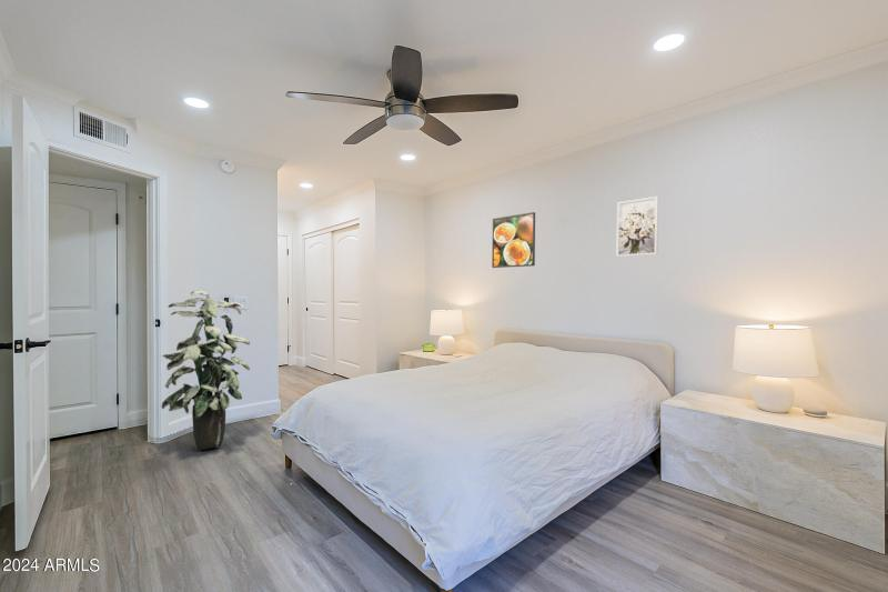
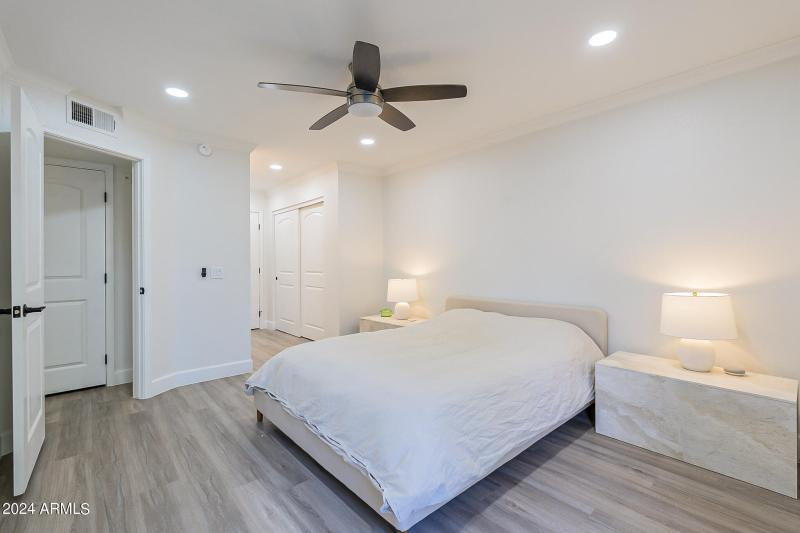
- wall art (636, 228)
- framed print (512, 241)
- indoor plant (204, 368)
